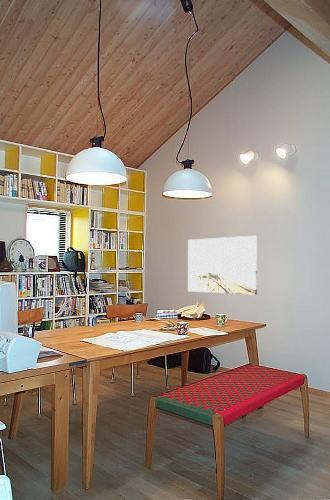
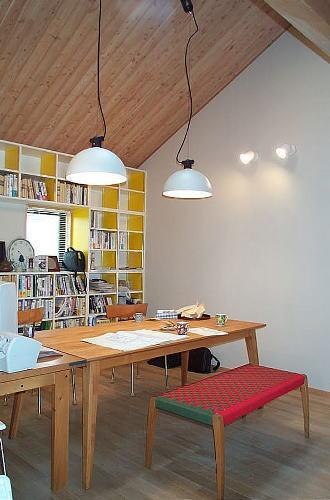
- wall art (220, 265)
